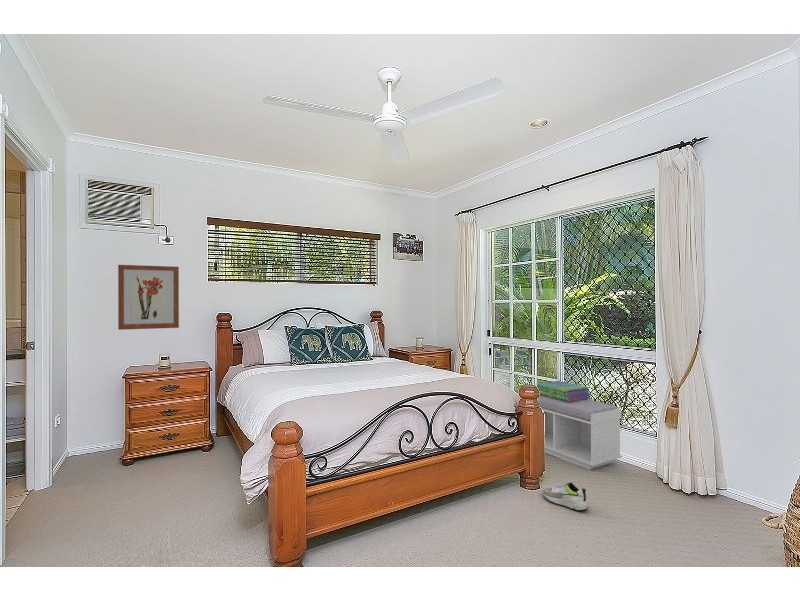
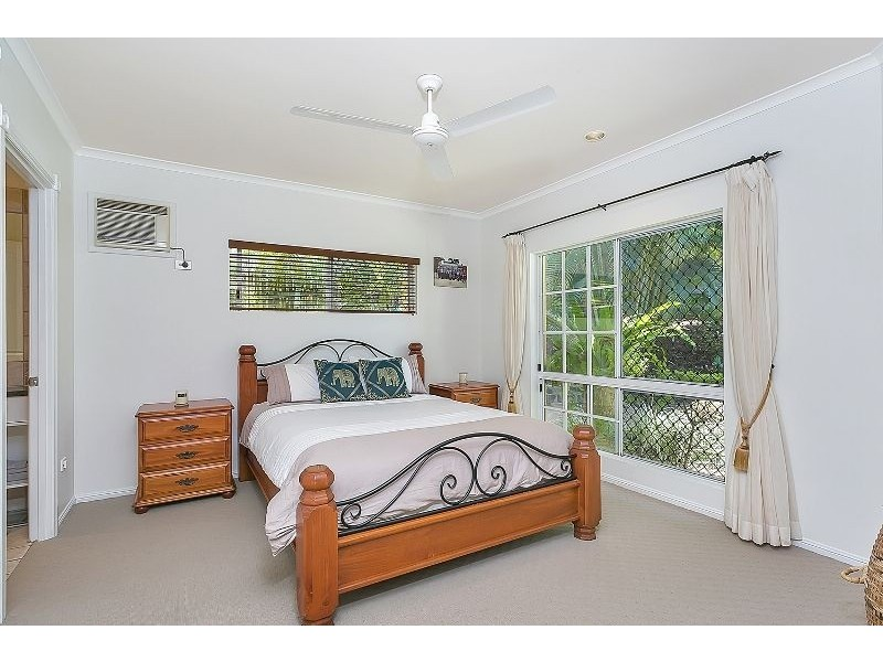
- stack of books (562, 390)
- wall art (149, 297)
- bench (566, 425)
- shoe (564, 492)
